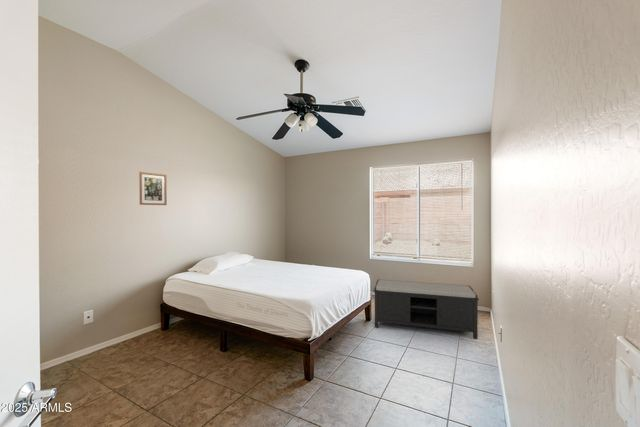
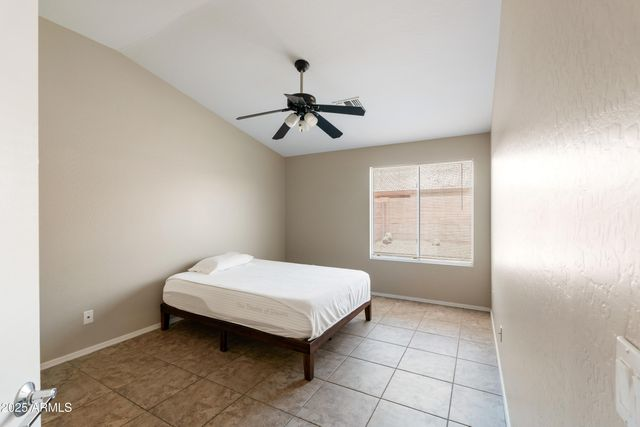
- wall art (153, 189)
- bench (422, 306)
